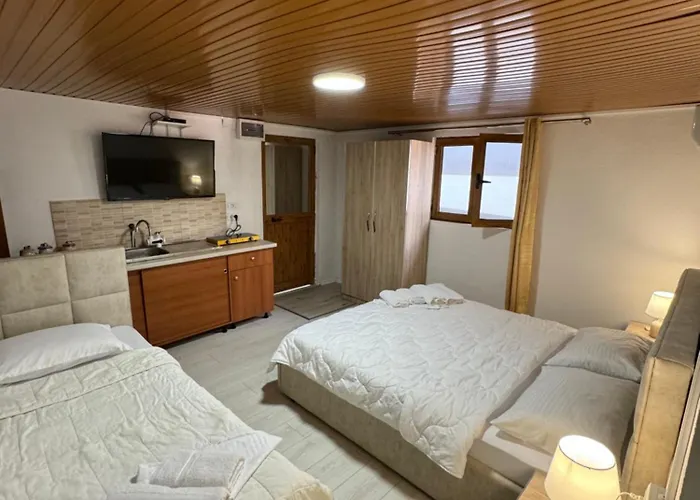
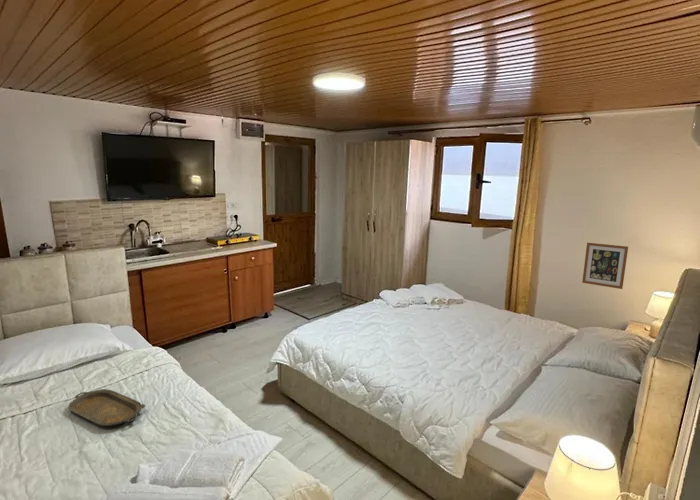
+ serving tray (105, 408)
+ wall art (604, 265)
